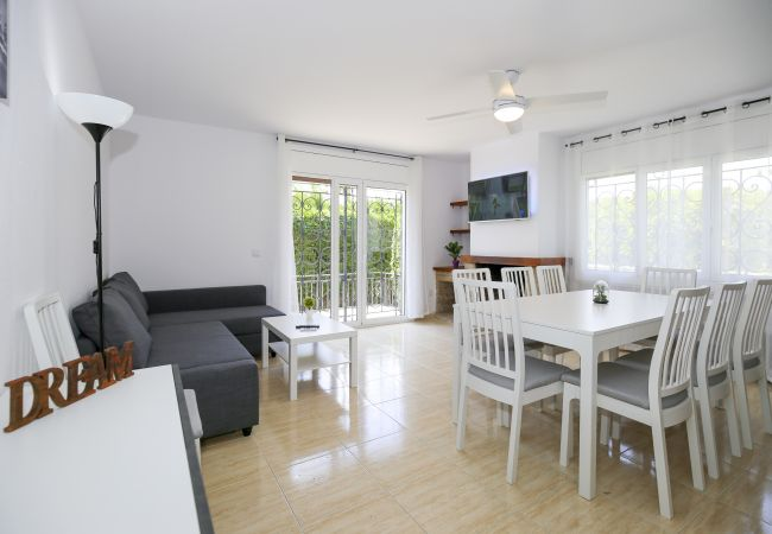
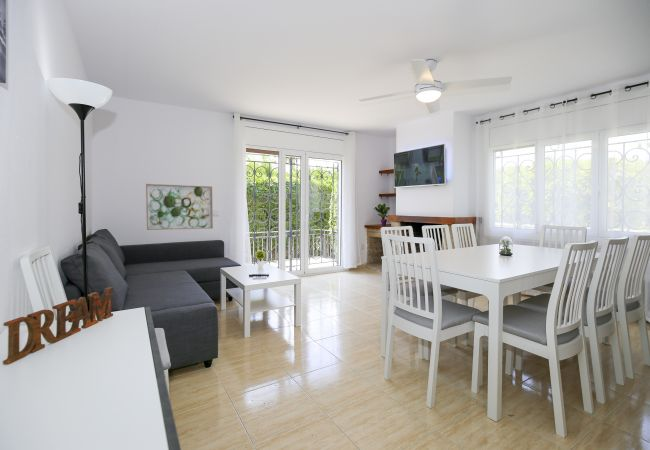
+ wall art (181, 207)
